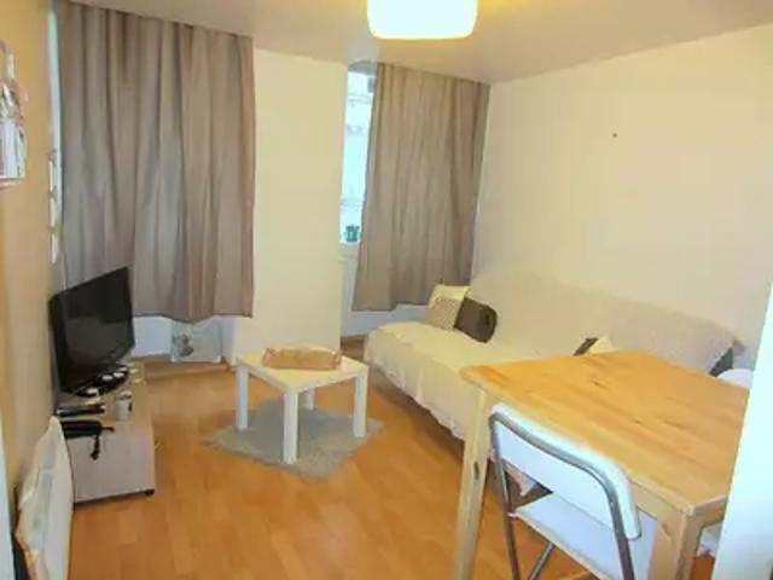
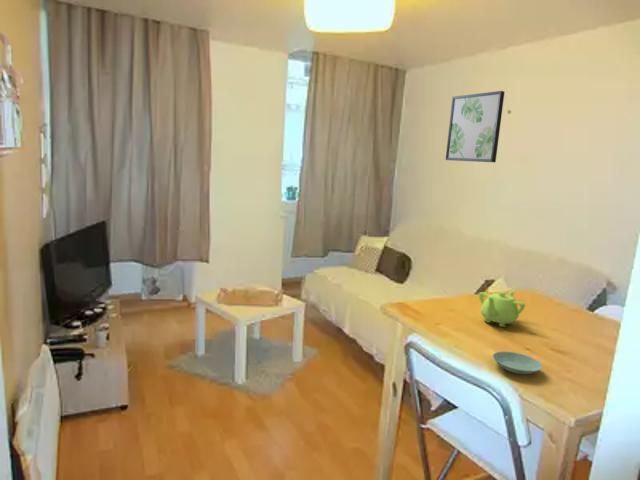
+ teapot (500, 307)
+ saucer (516, 364)
+ wall art (473, 128)
